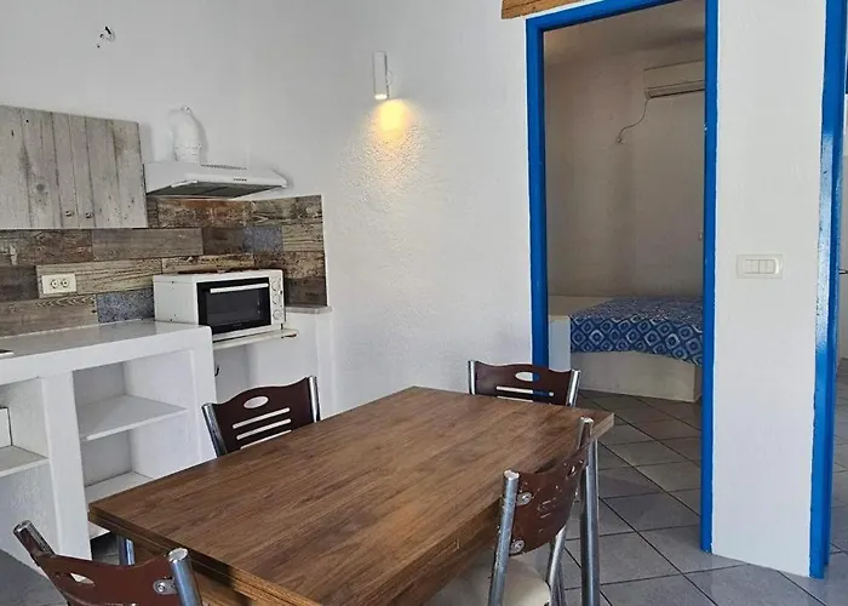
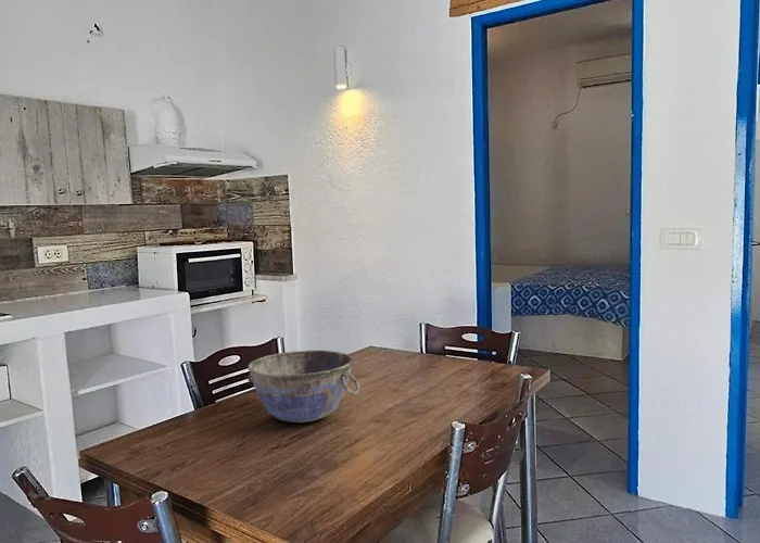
+ bowl (302, 388)
